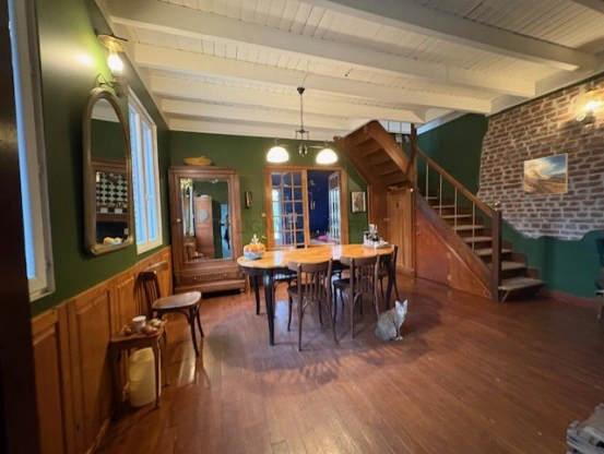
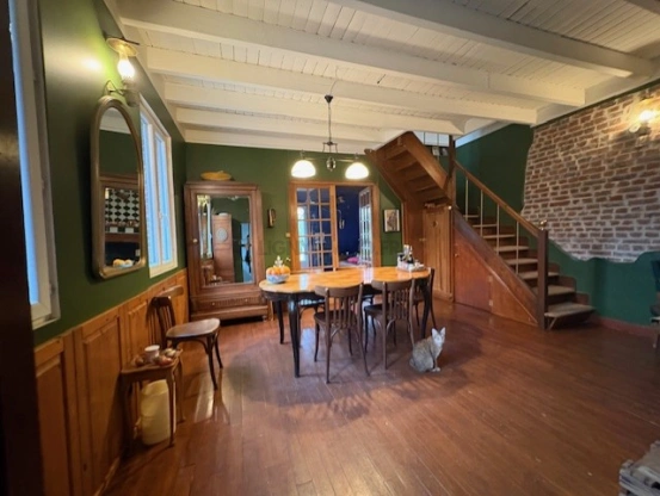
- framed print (544, 176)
